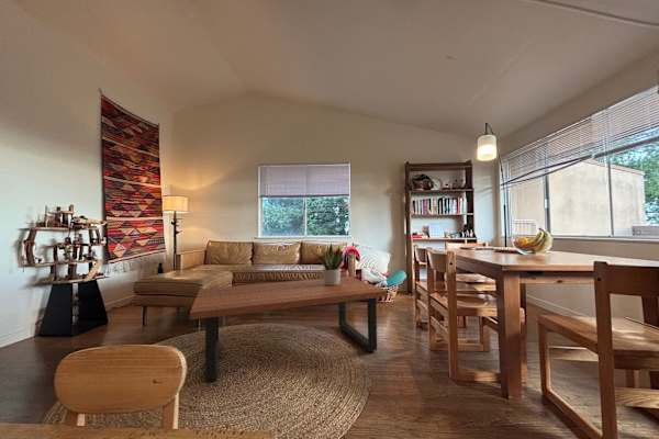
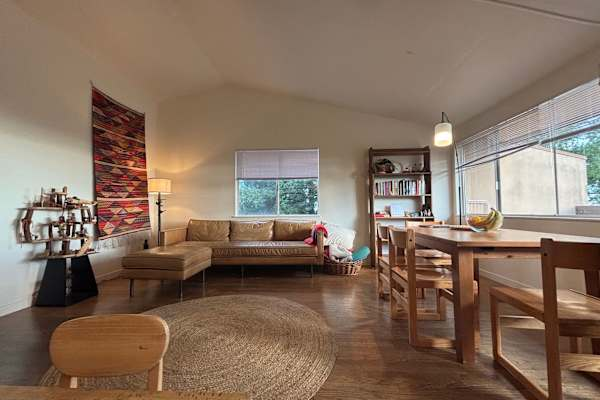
- potted plant (331, 262)
- coffee table (290, 307)
